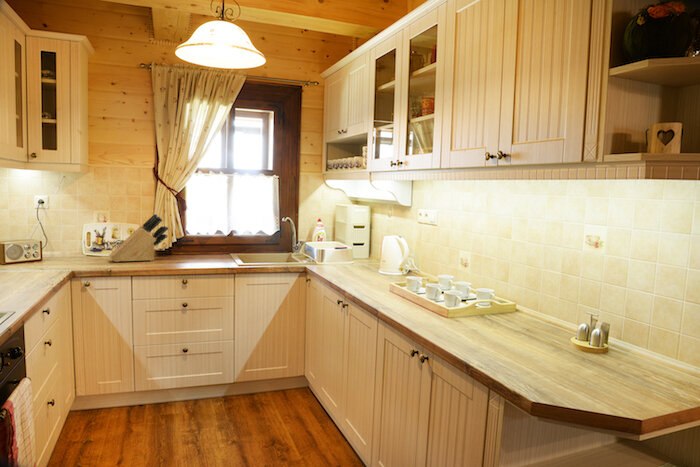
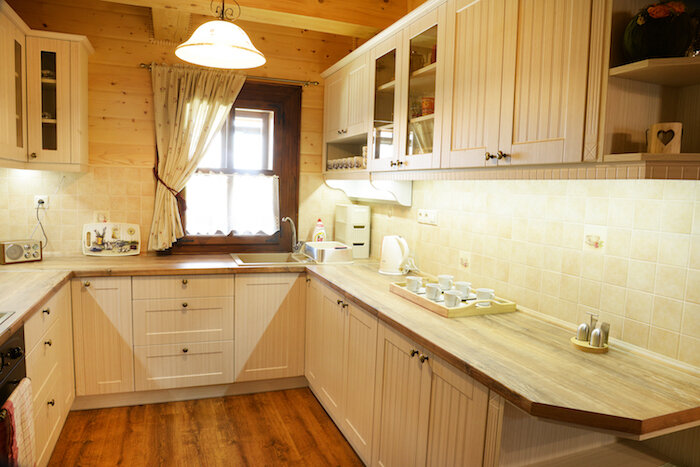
- knife block (139, 237)
